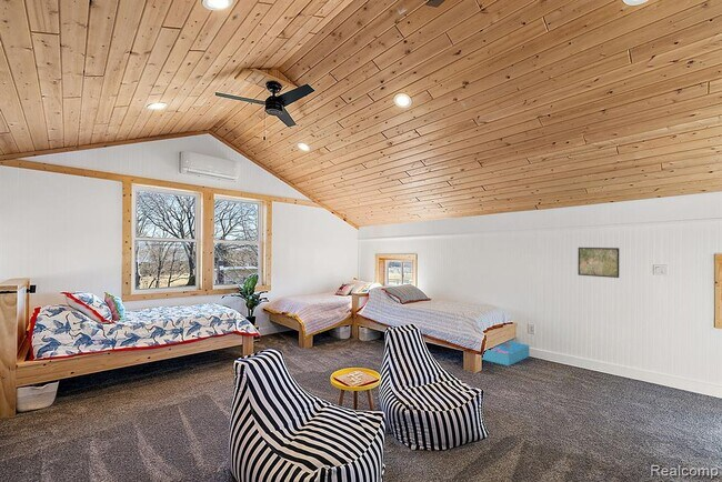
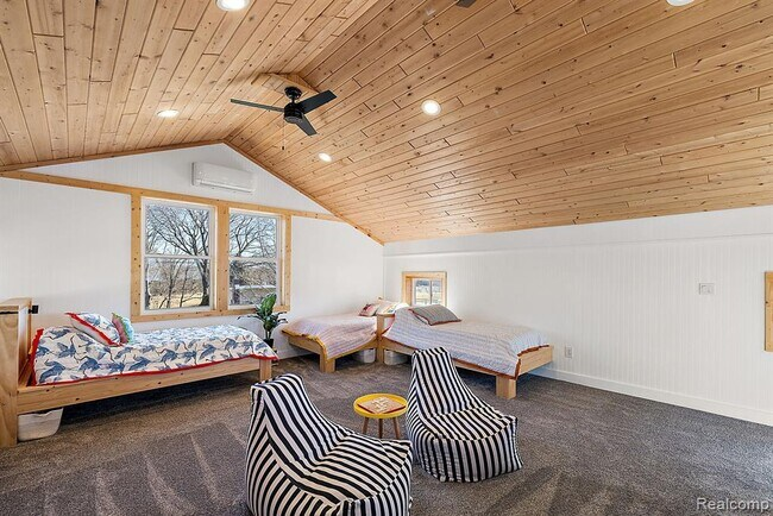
- storage bin (498, 350)
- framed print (598, 261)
